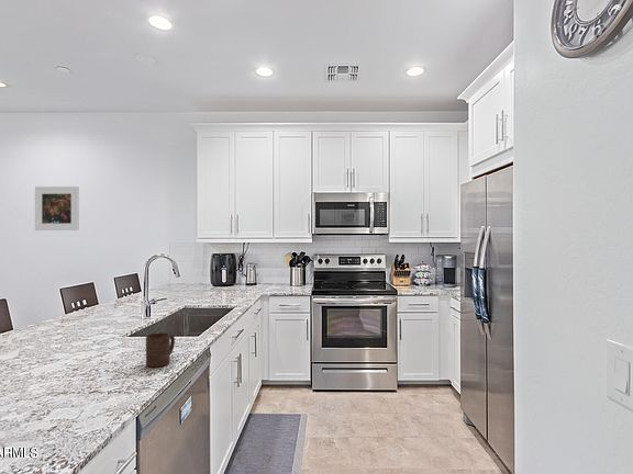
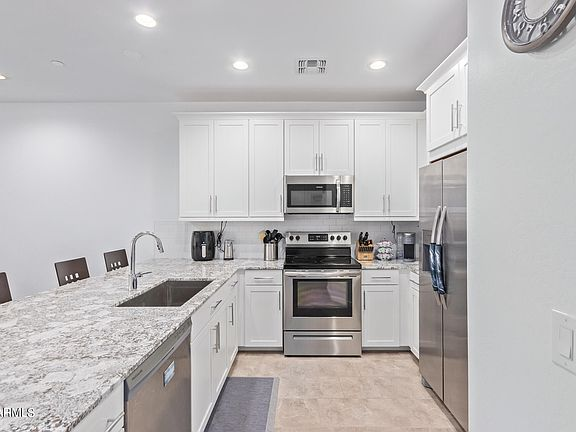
- cup (159, 348)
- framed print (56, 208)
